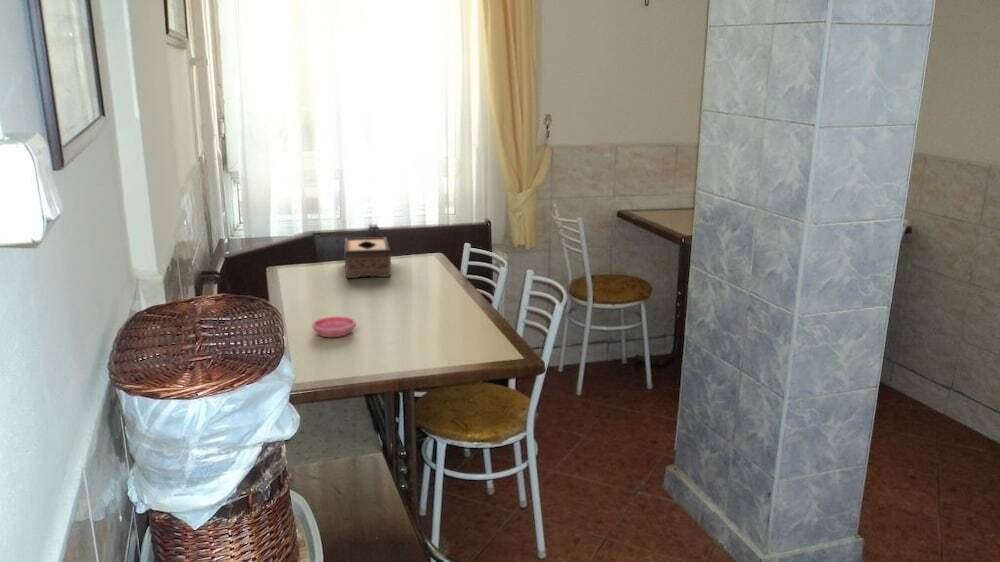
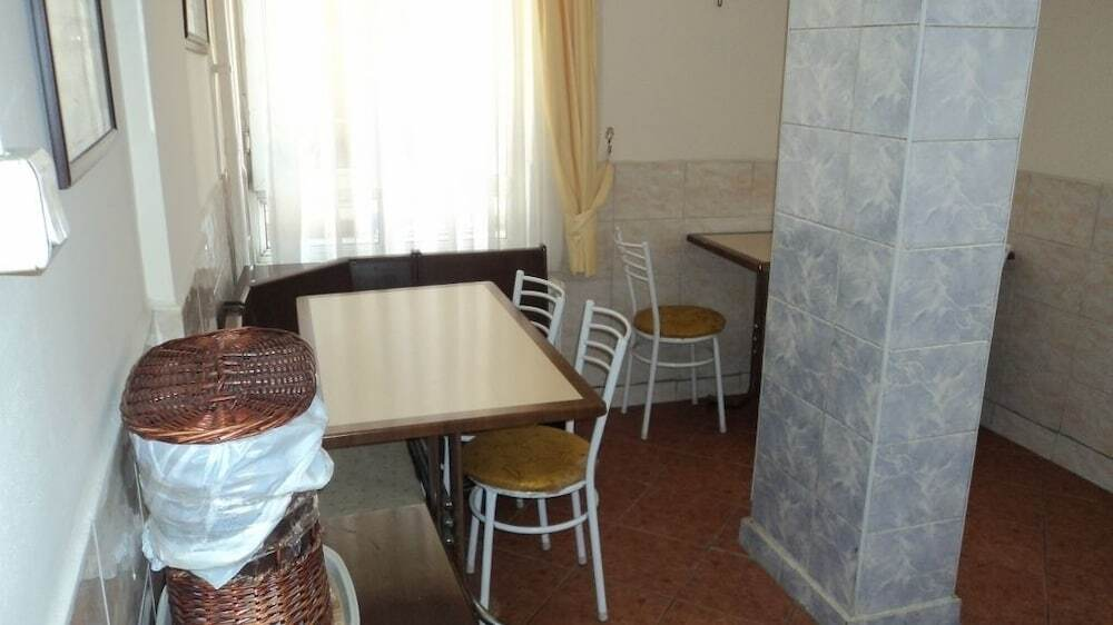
- saucer (334, 327)
- tissue box (367, 256)
